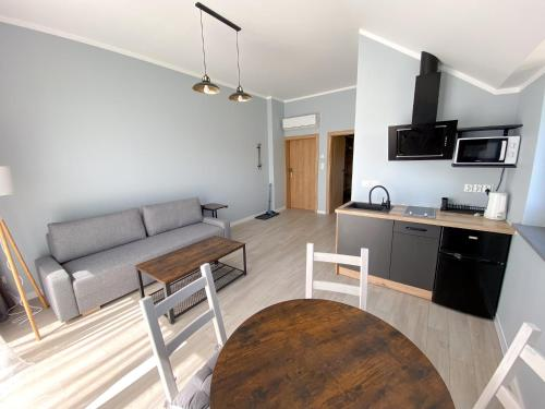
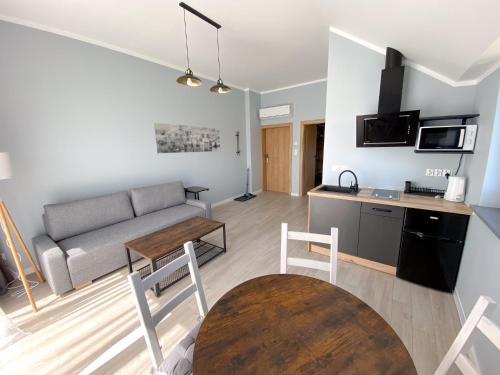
+ wall art (192, 139)
